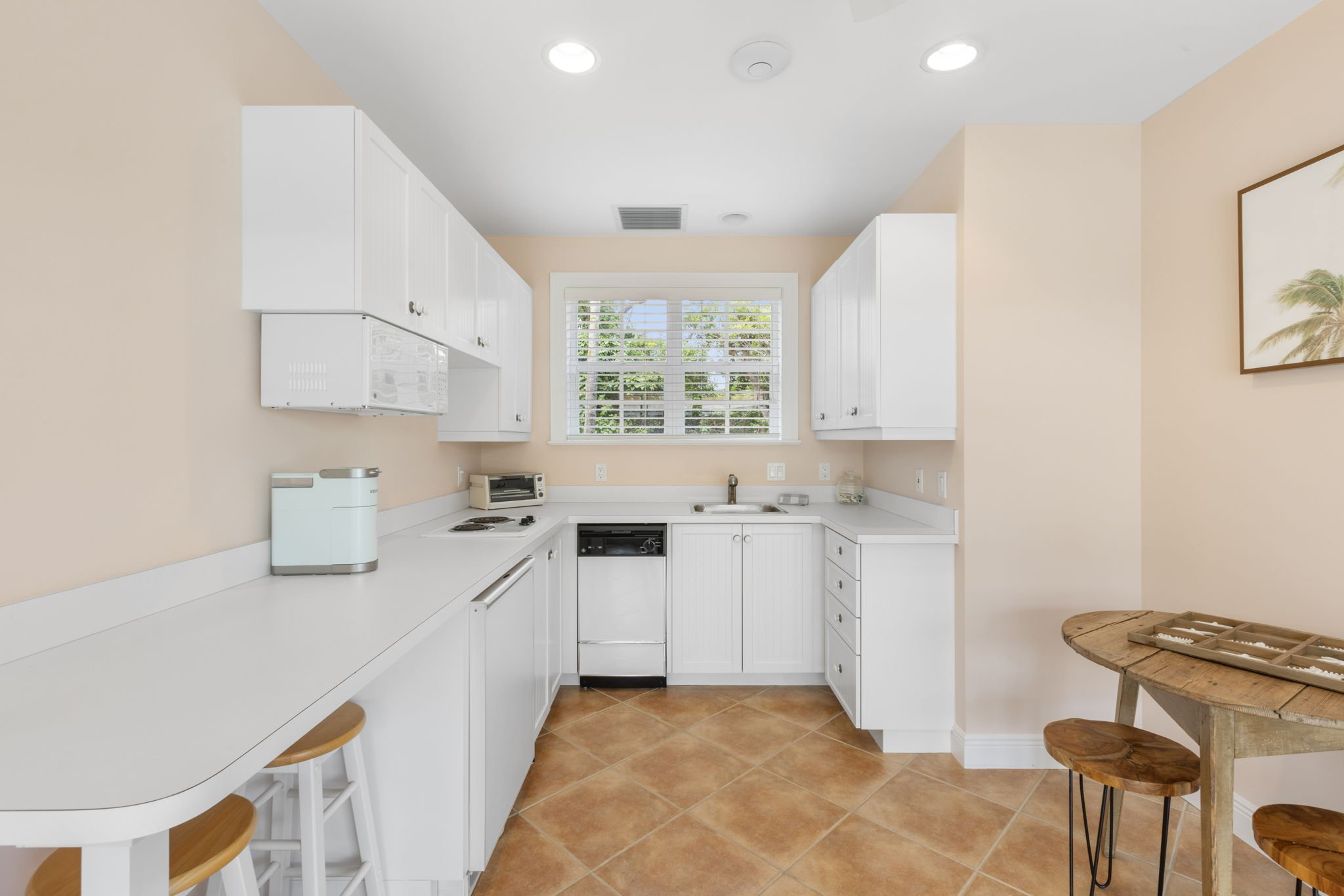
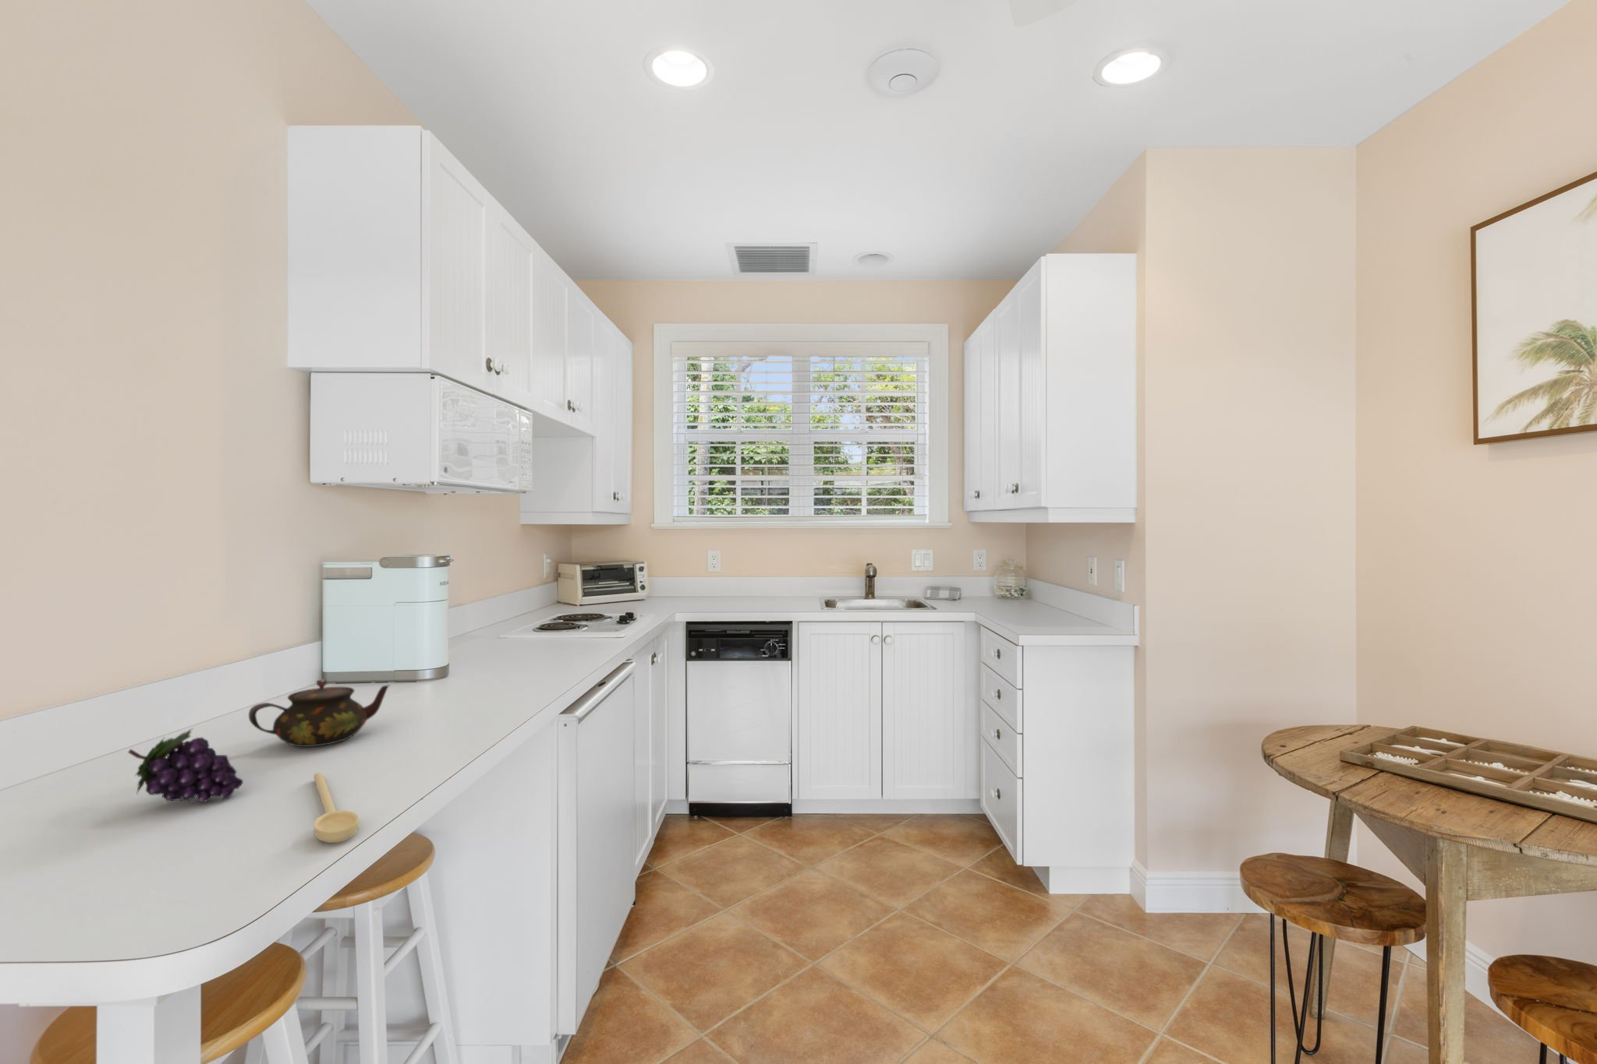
+ teapot (323, 709)
+ spoon (328, 802)
+ fruit (187, 762)
